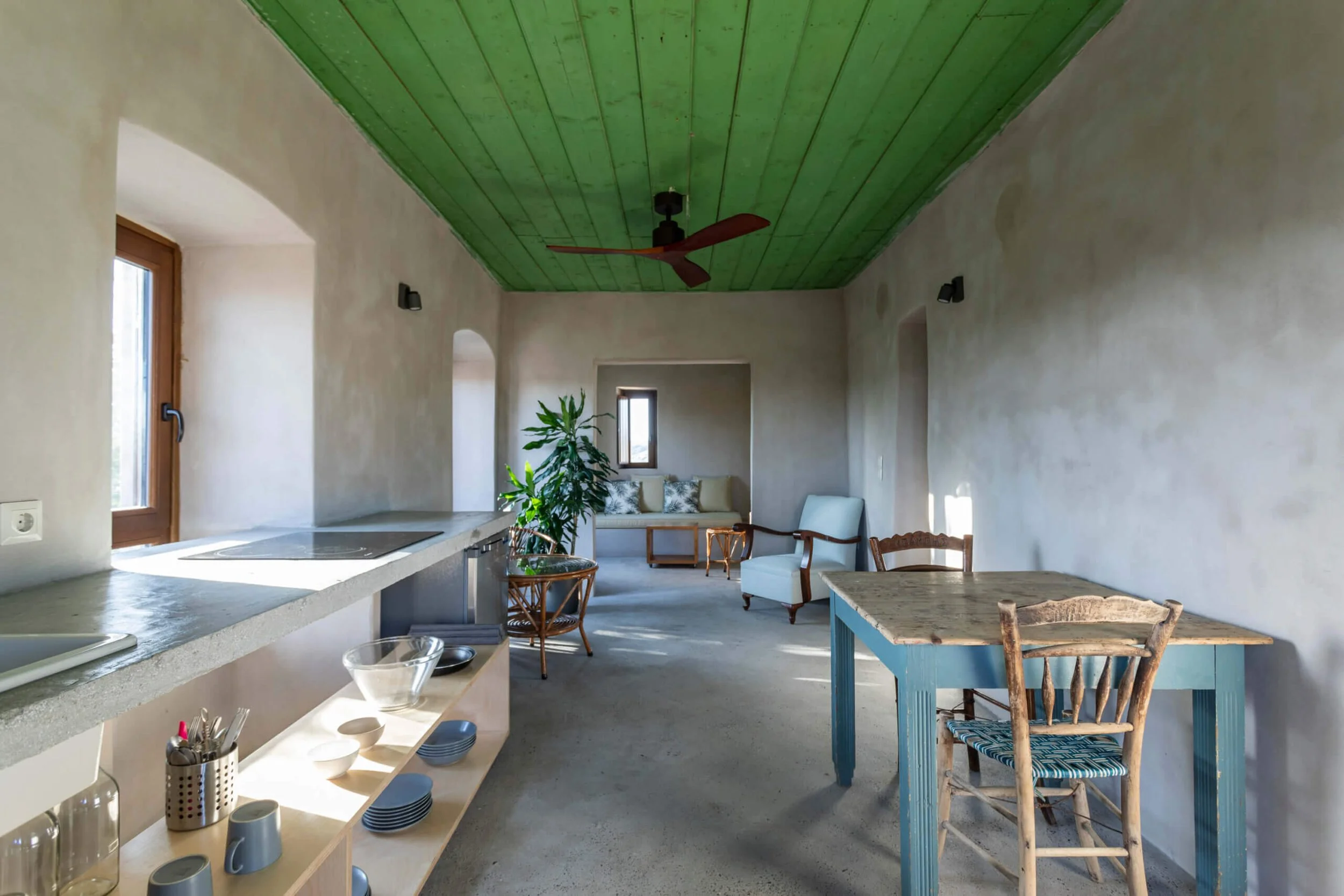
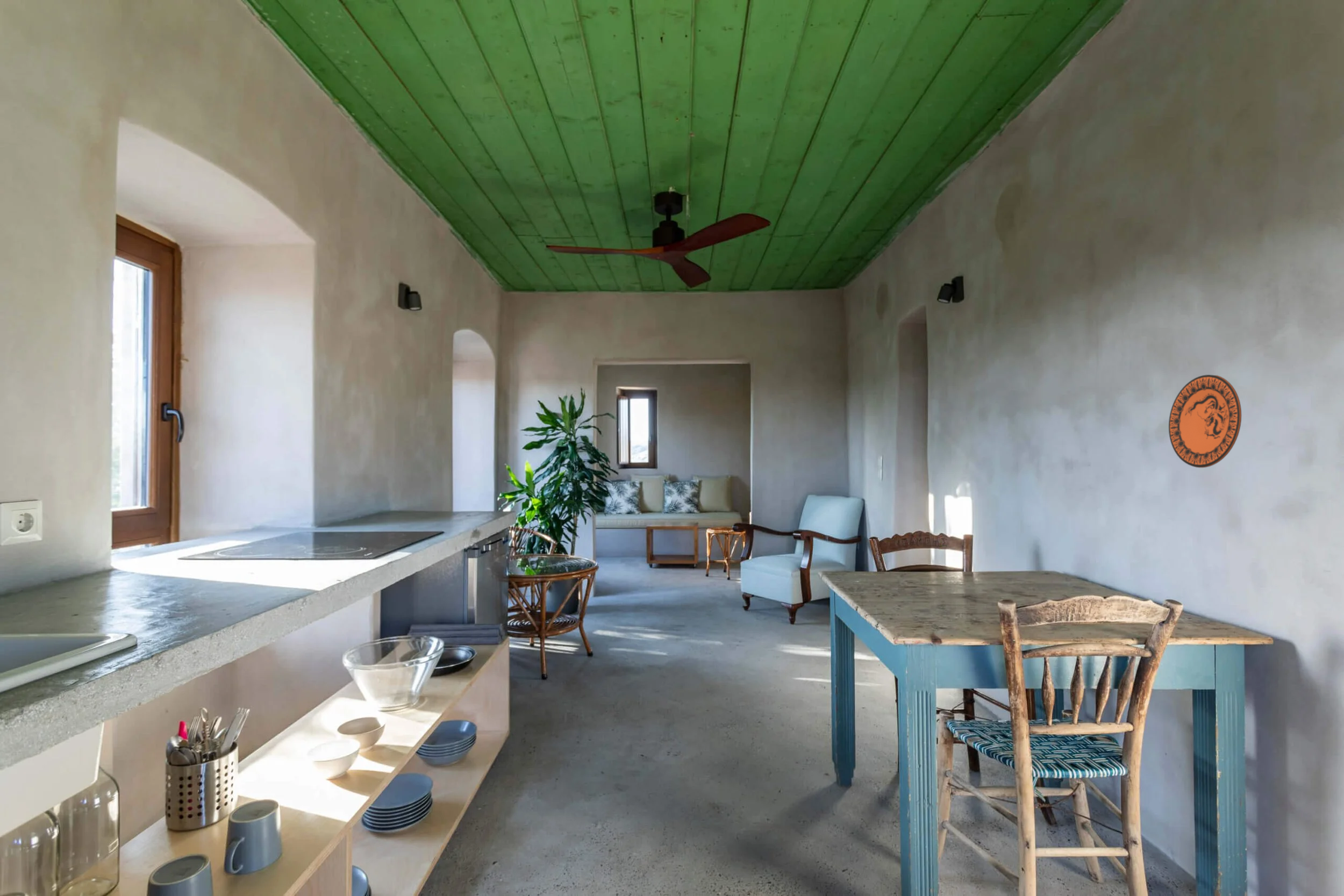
+ decorative plate (1204, 421)
